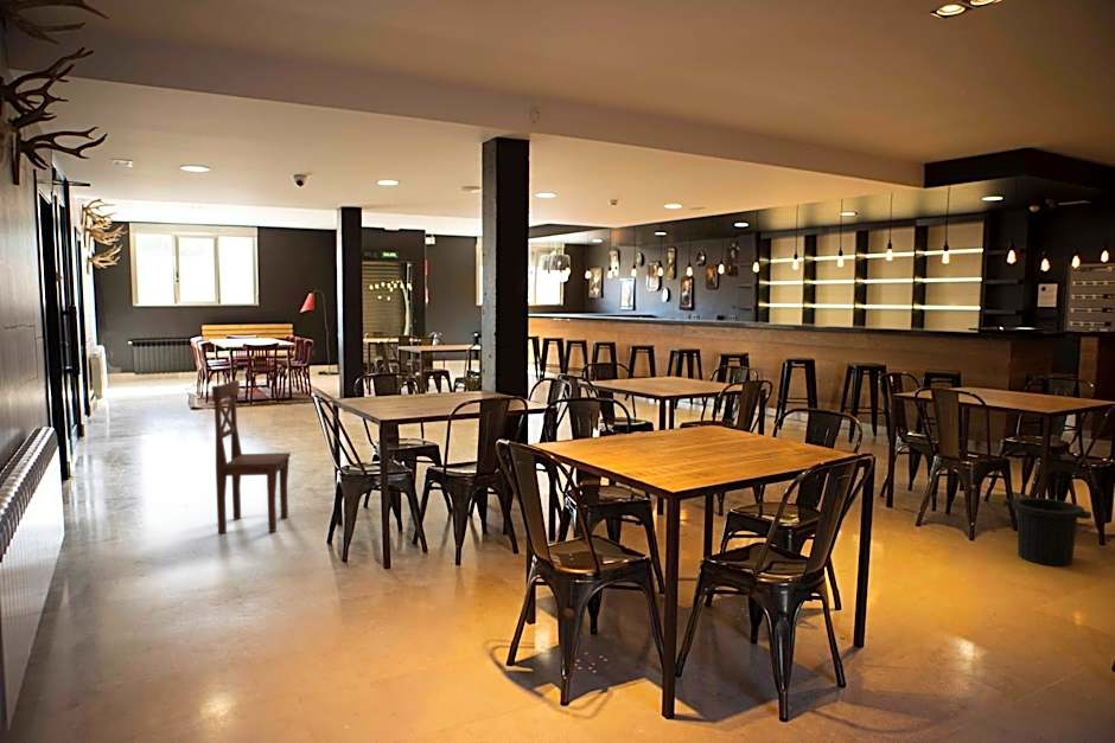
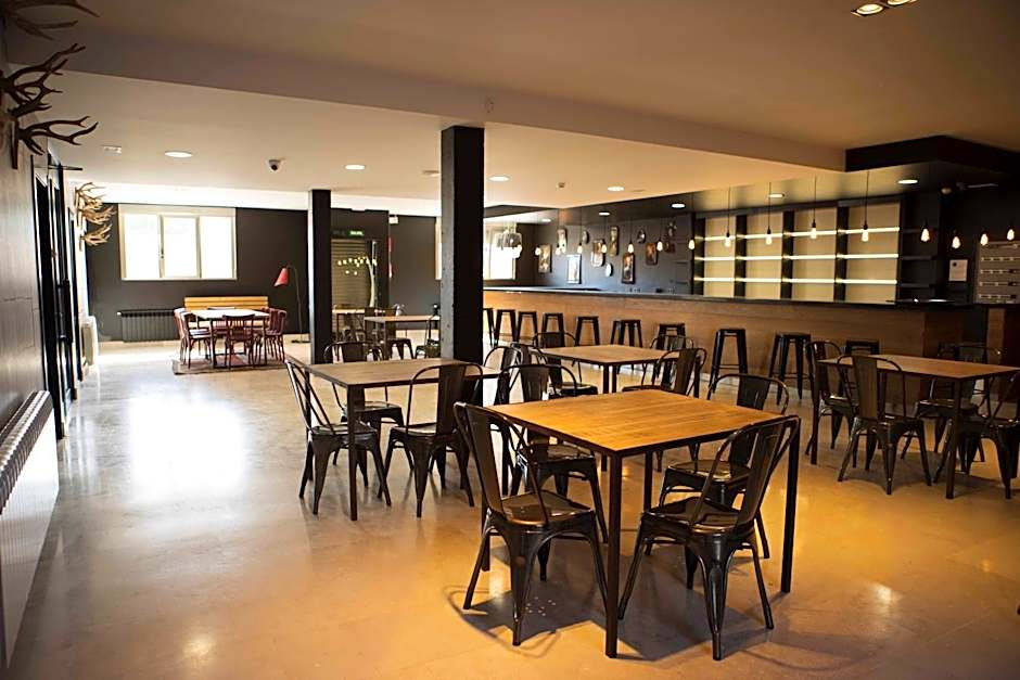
- chair (253, 454)
- trash can (1045, 531)
